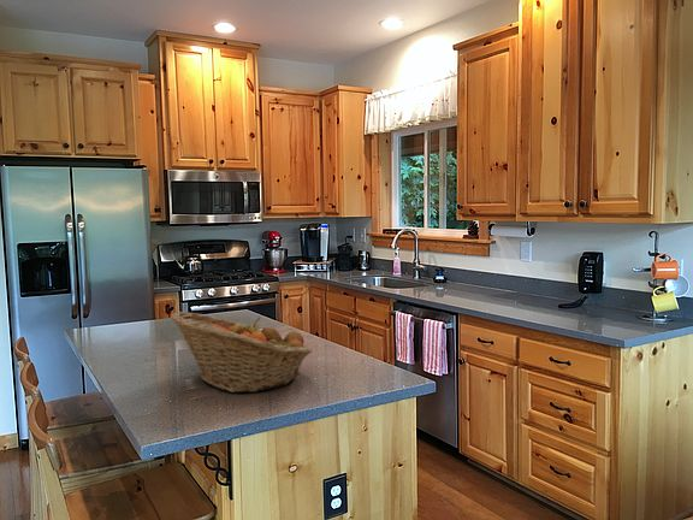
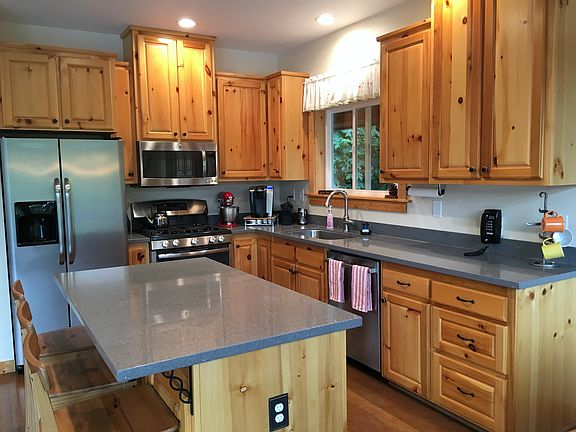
- fruit basket (241, 344)
